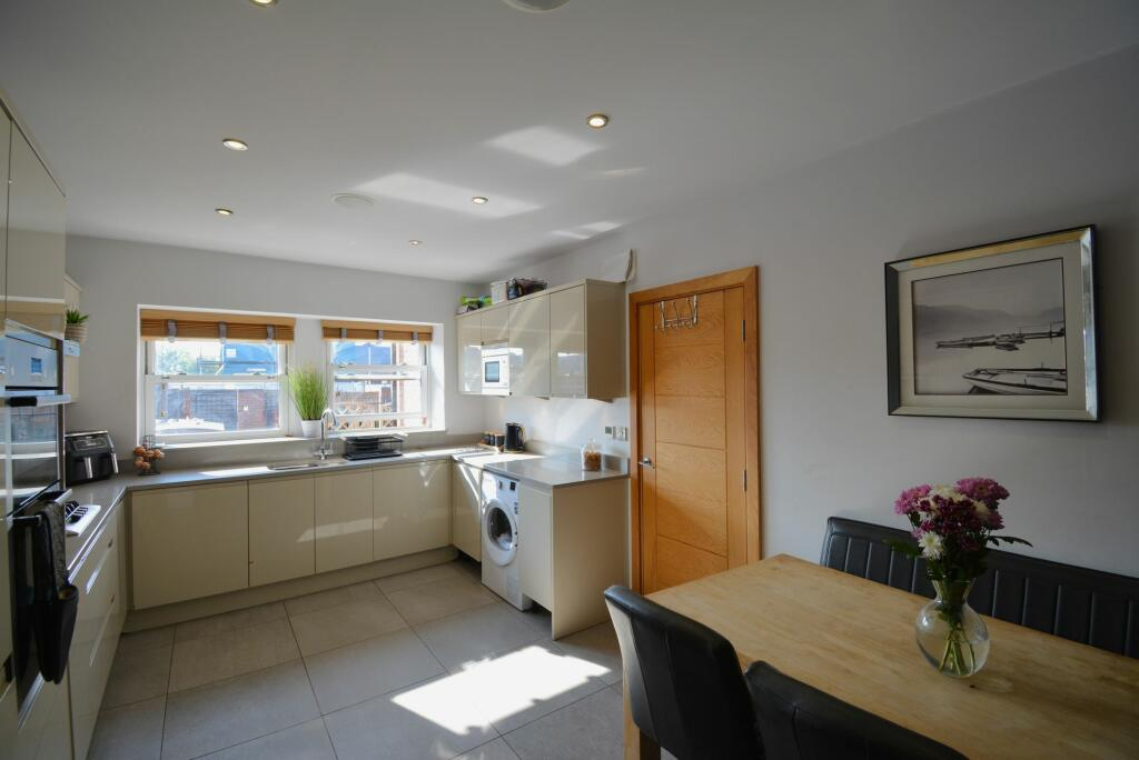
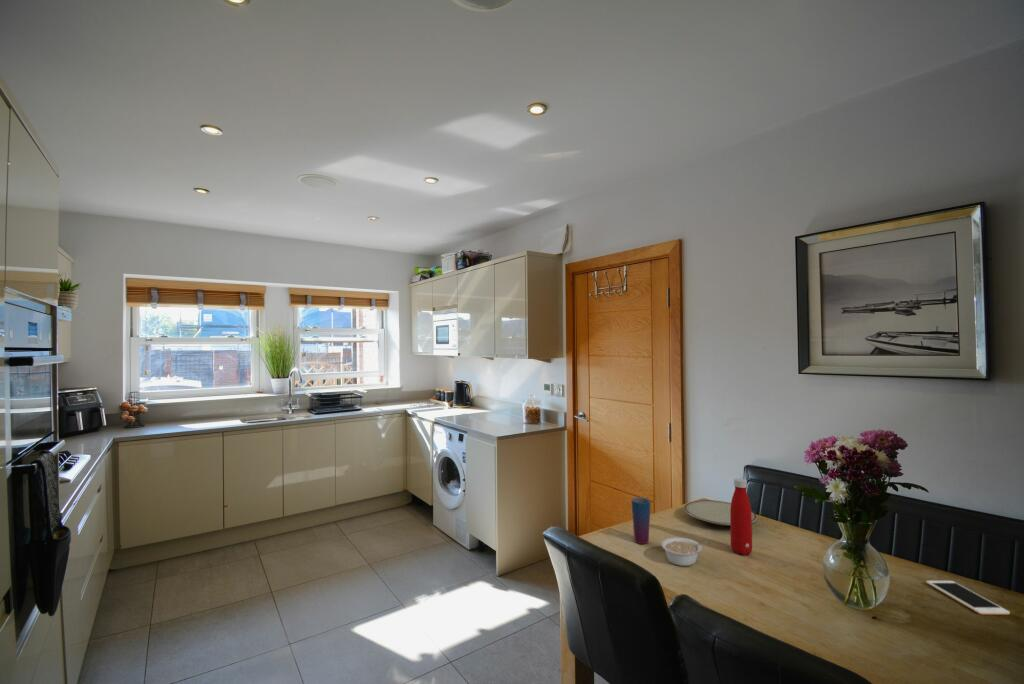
+ cell phone (965, 596)
+ legume (682, 550)
+ plate (719, 515)
+ bottle (740, 515)
+ cup (641, 520)
